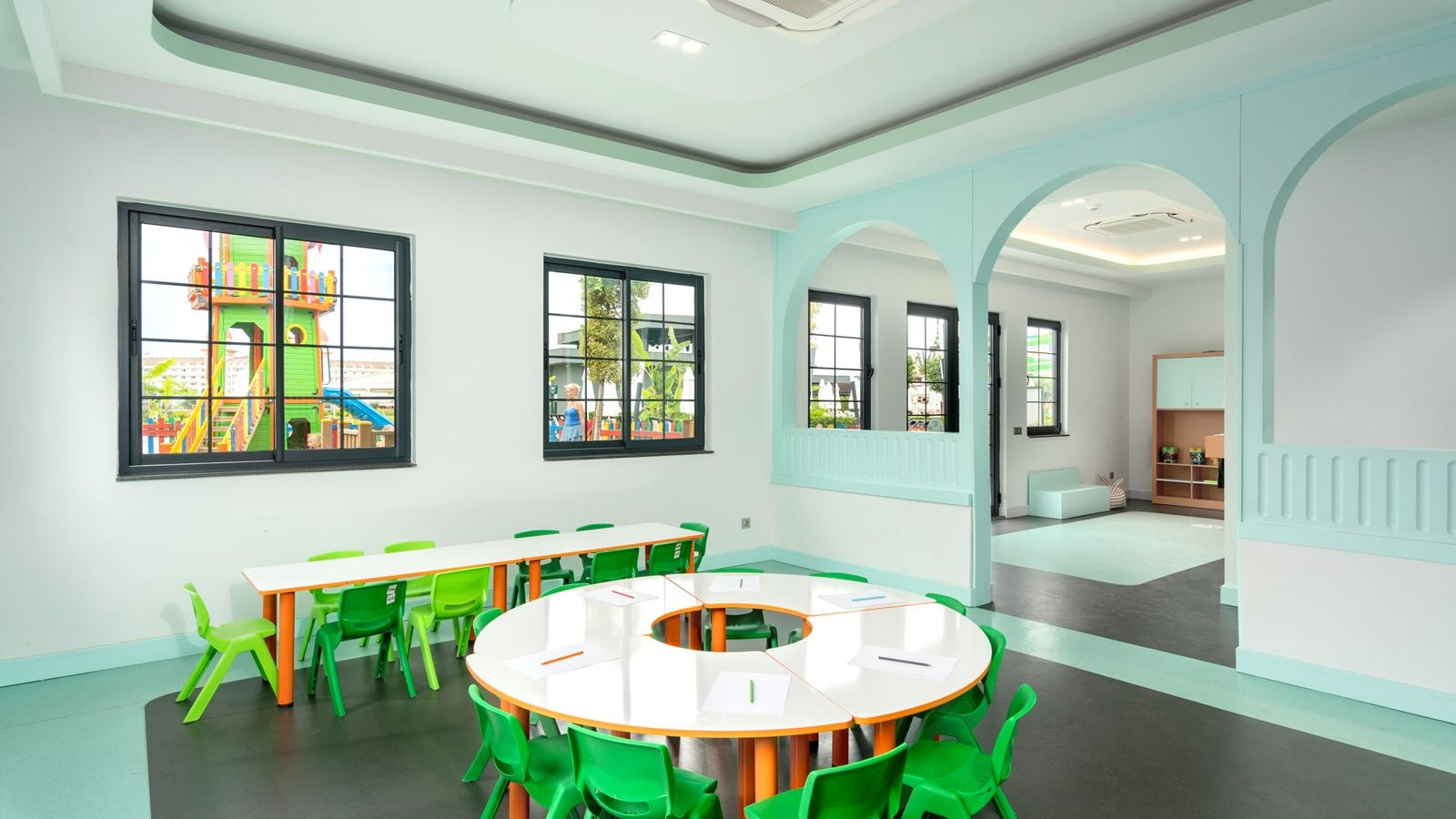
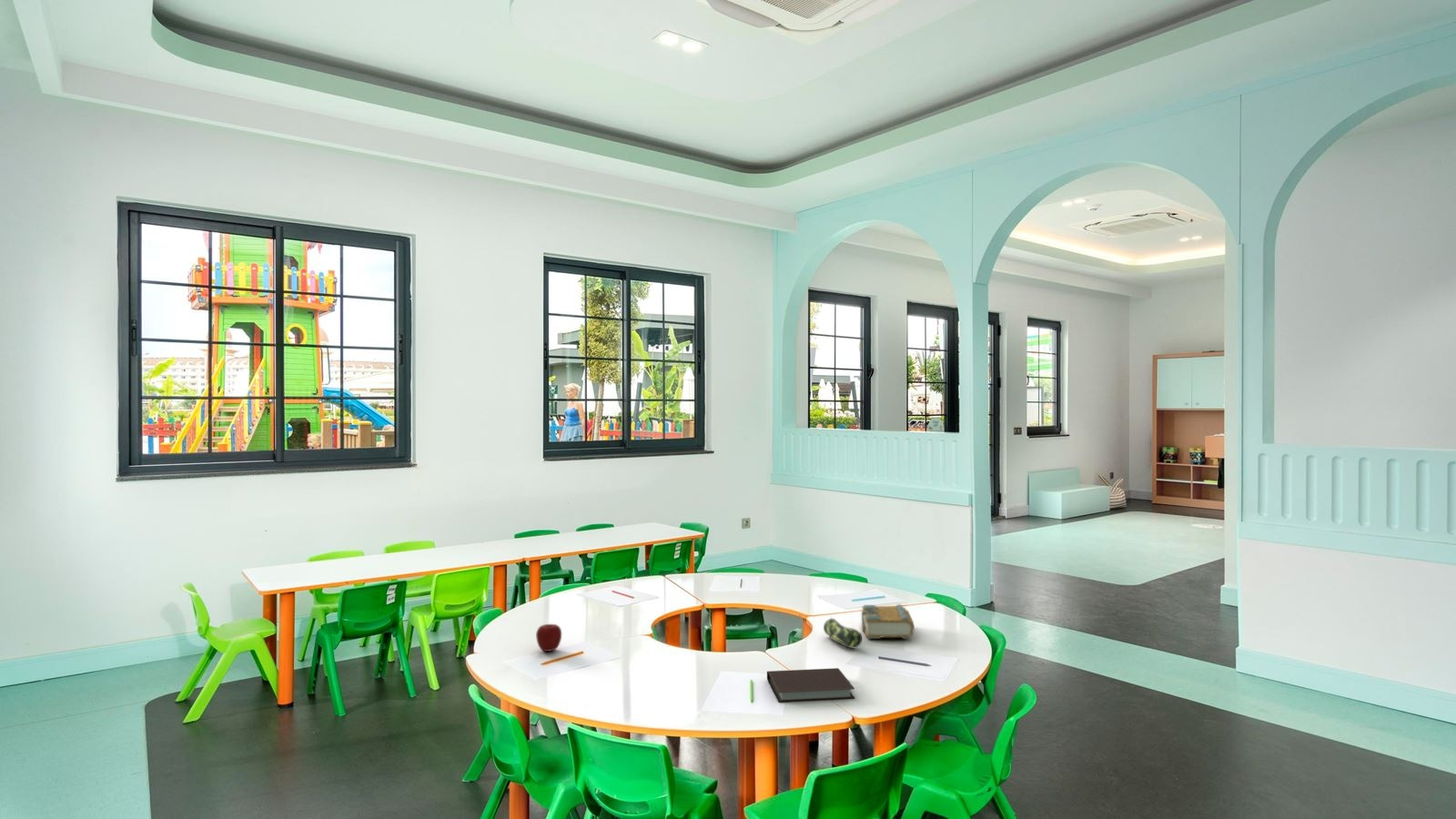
+ notebook (809, 683)
+ apple (549, 637)
+ book (886, 621)
+ pencil case (841, 632)
